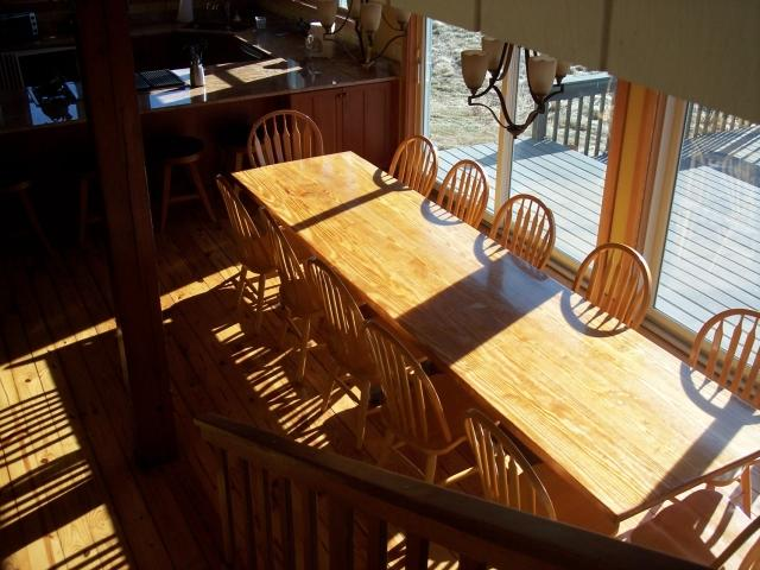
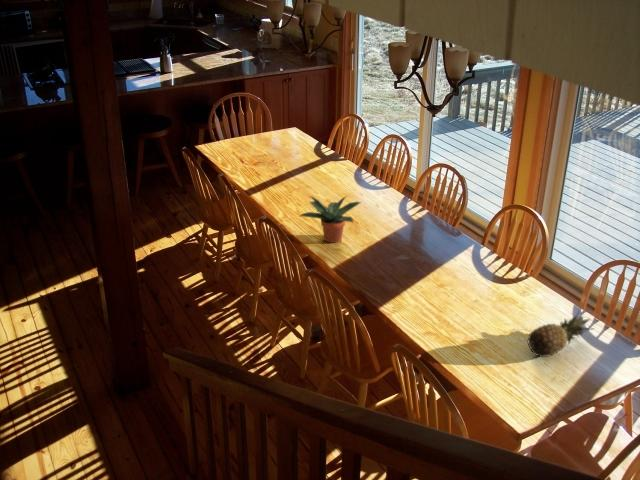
+ potted plant (332, 215)
+ fruit (558, 334)
